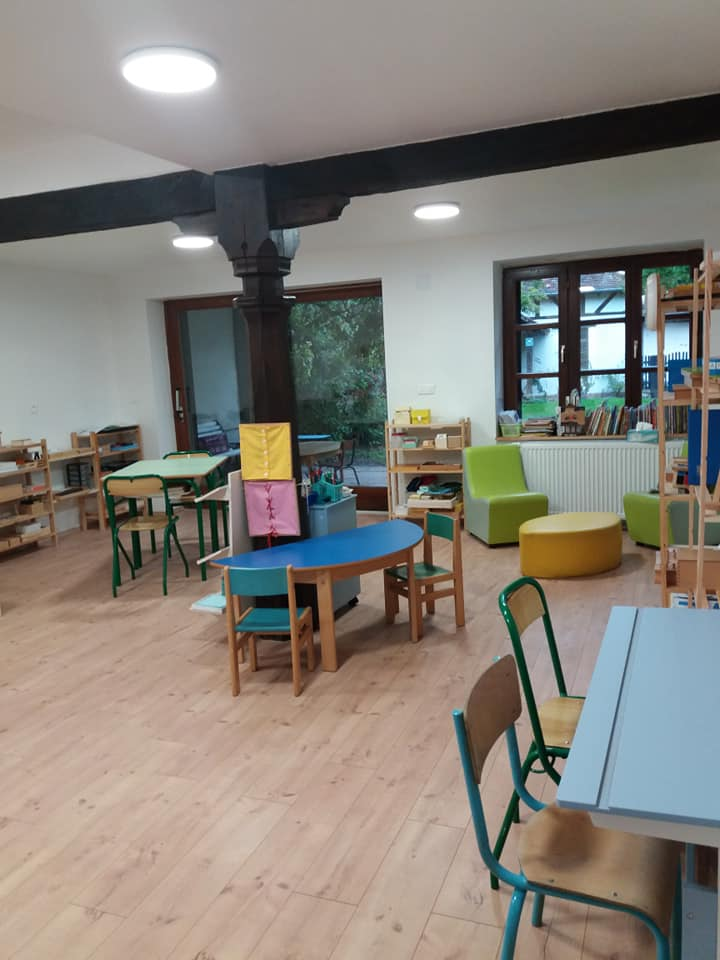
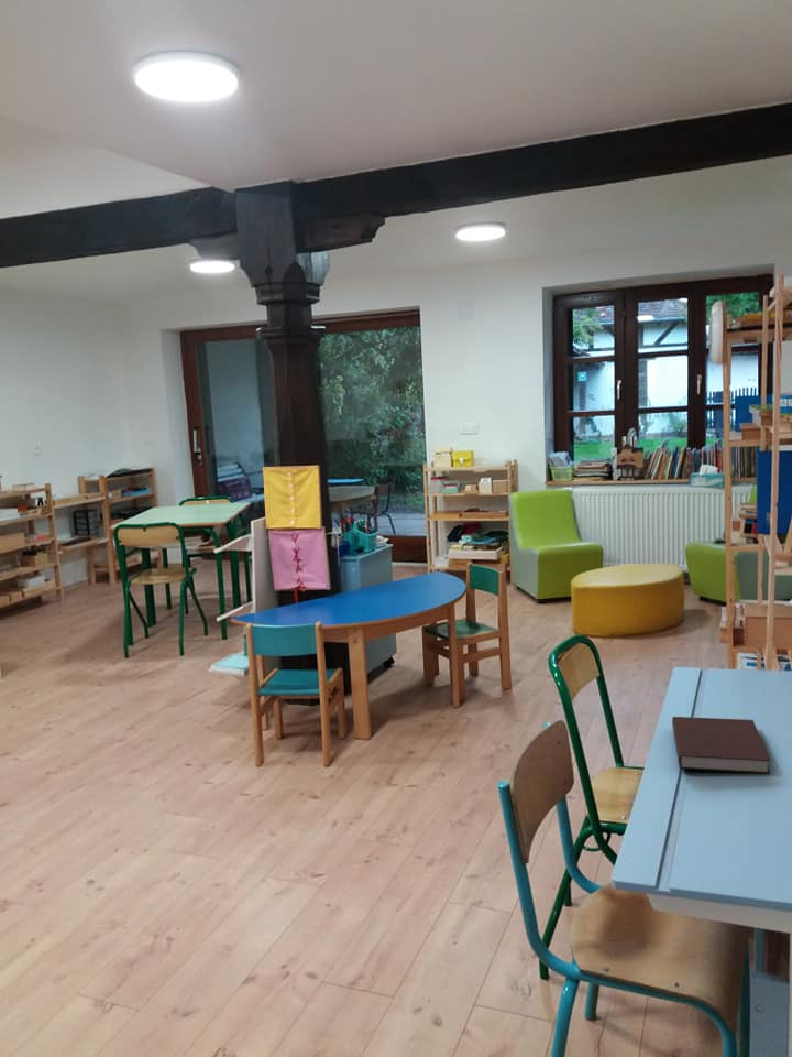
+ notebook (717, 742)
